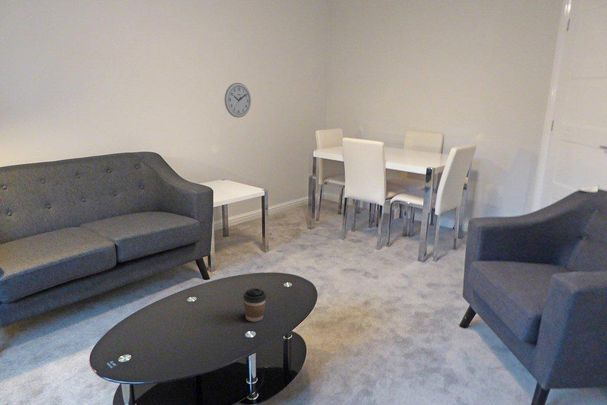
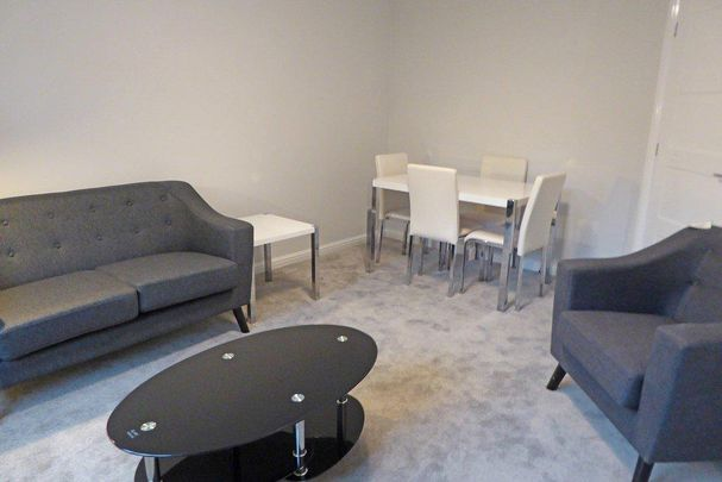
- wall clock (238, 100)
- coffee cup (254, 303)
